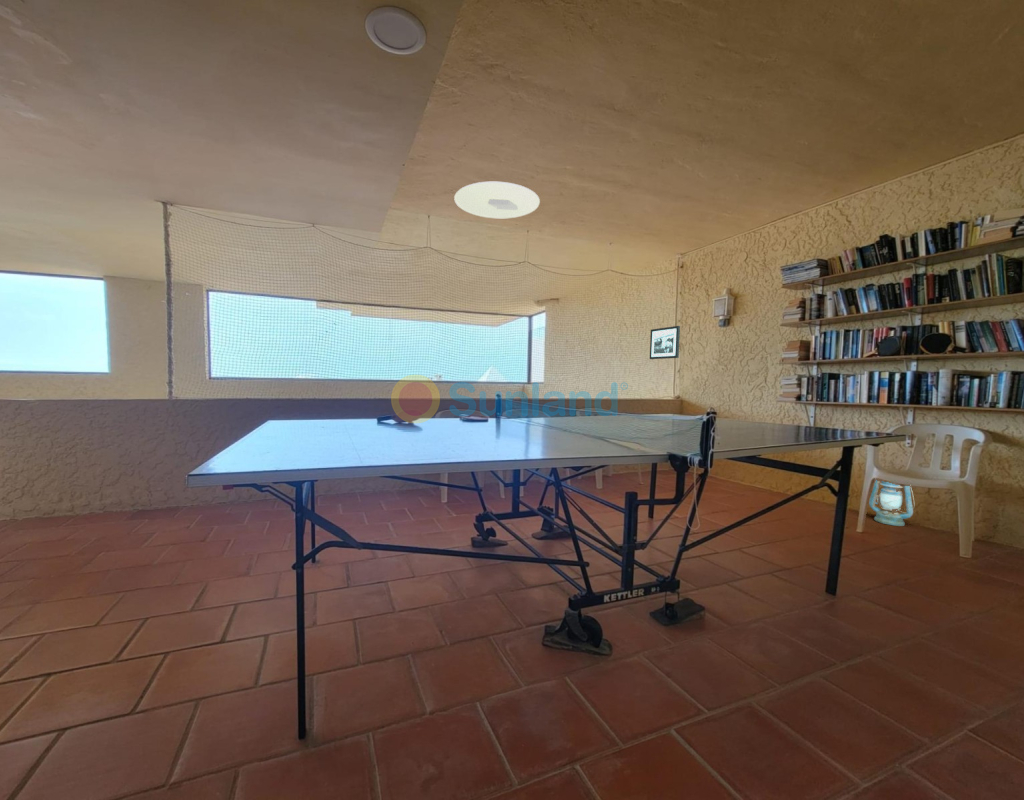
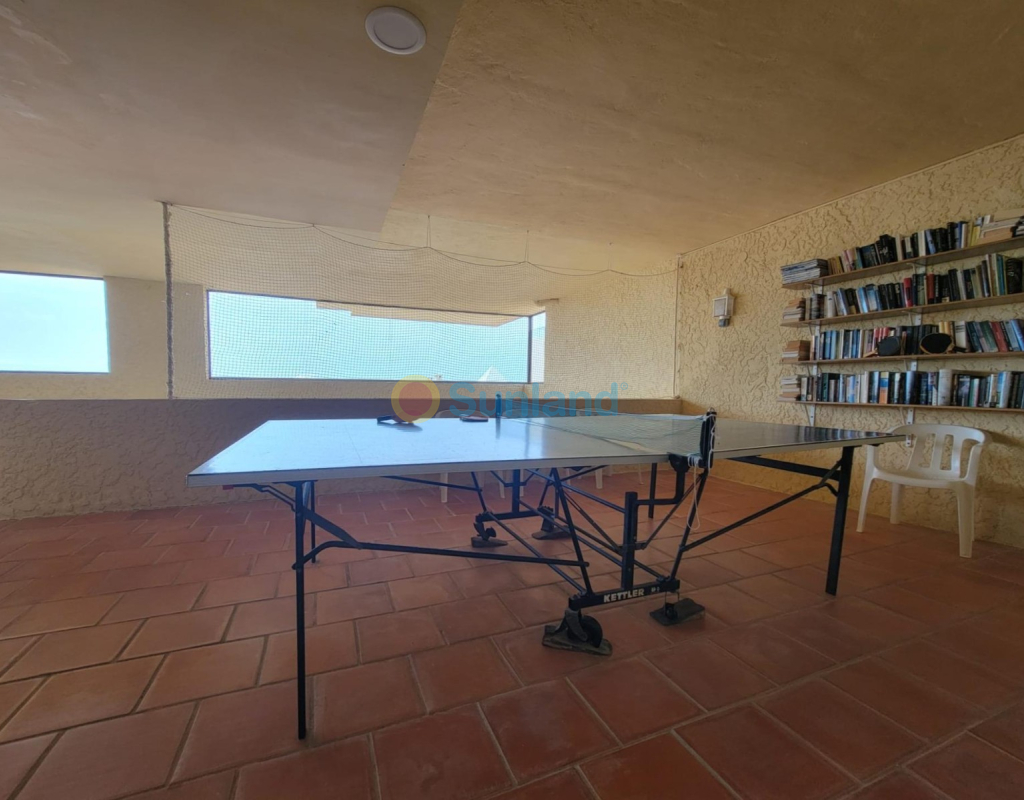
- picture frame (664, 343)
- lantern (891, 495)
- ceiling light (497, 197)
